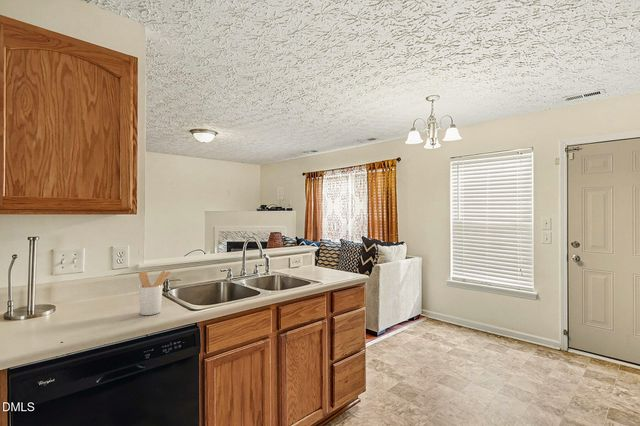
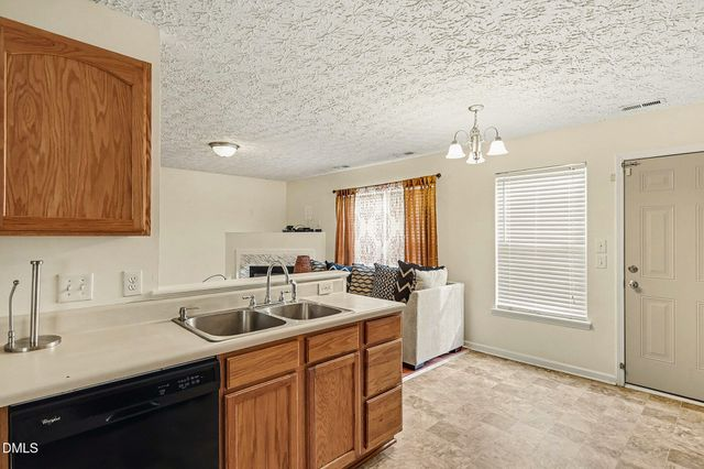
- utensil holder (155, 291)
